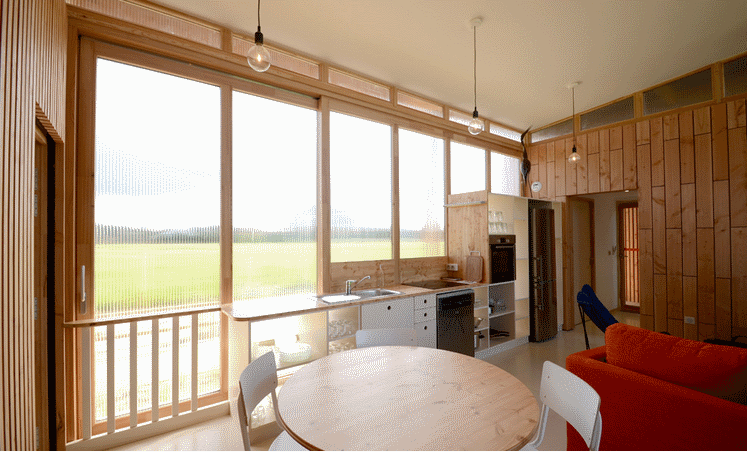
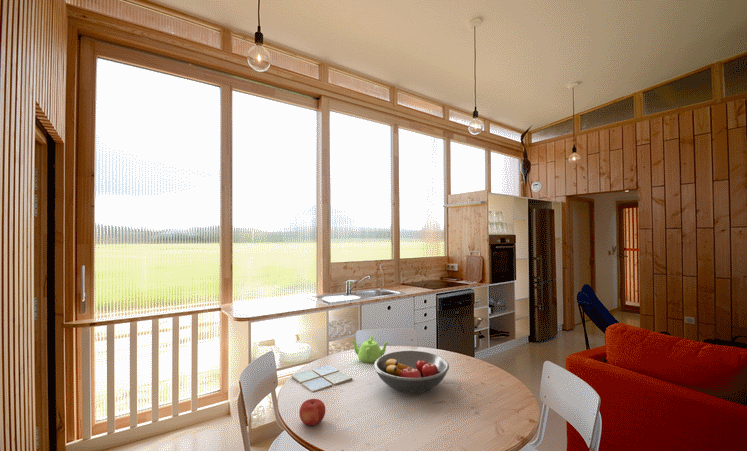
+ drink coaster (321, 377)
+ teapot (370, 349)
+ fruit (312, 410)
+ fruit bowl (411, 371)
